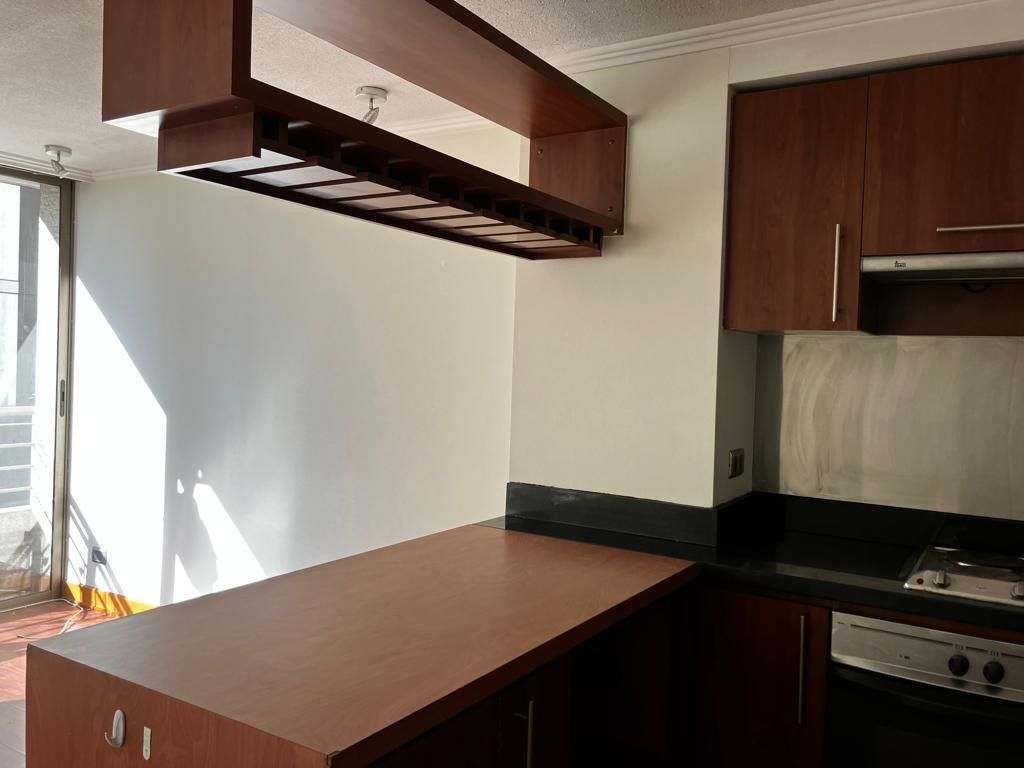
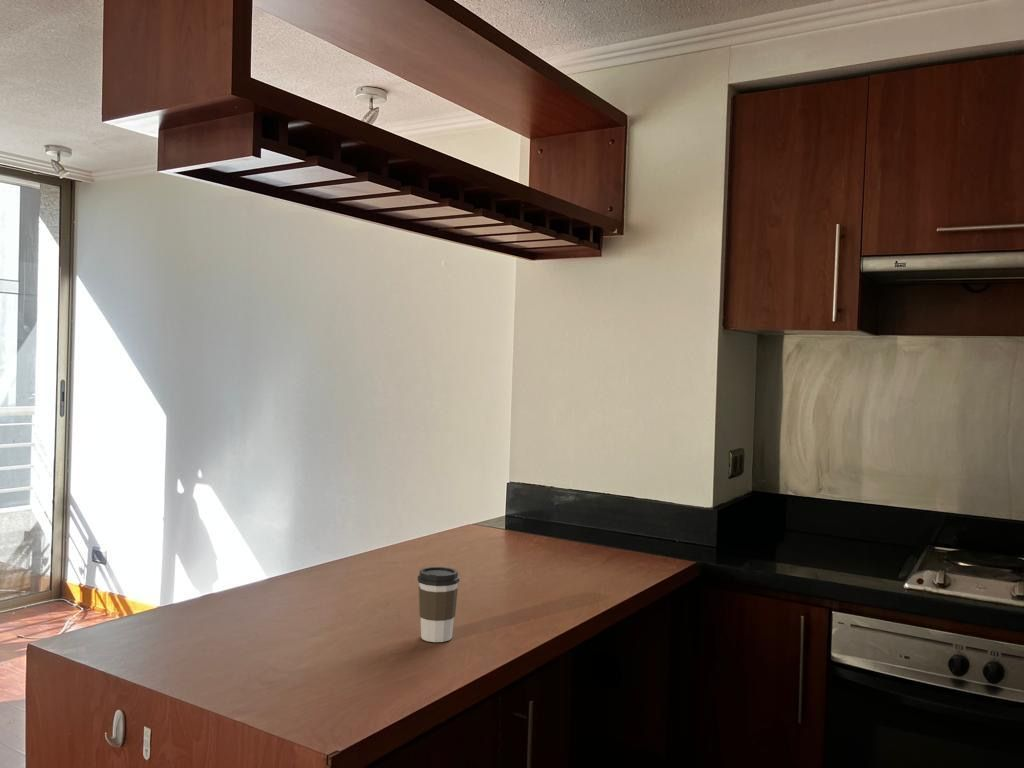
+ coffee cup (437, 604)
